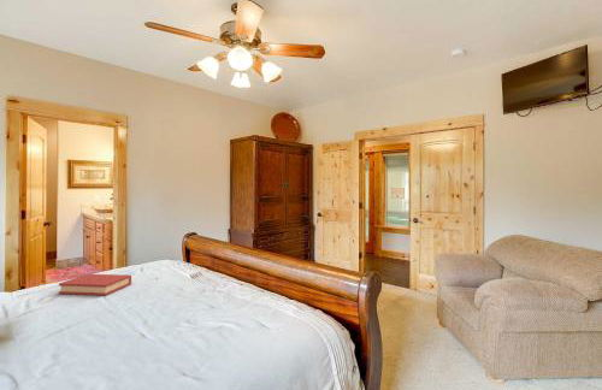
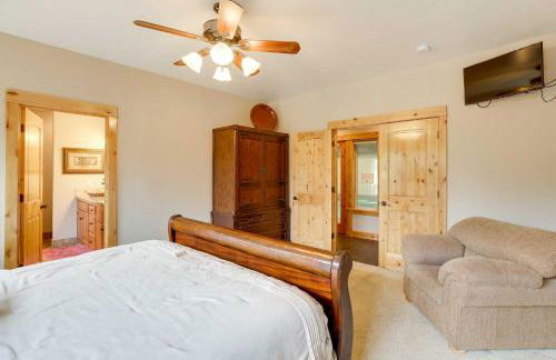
- hardback book (96, 283)
